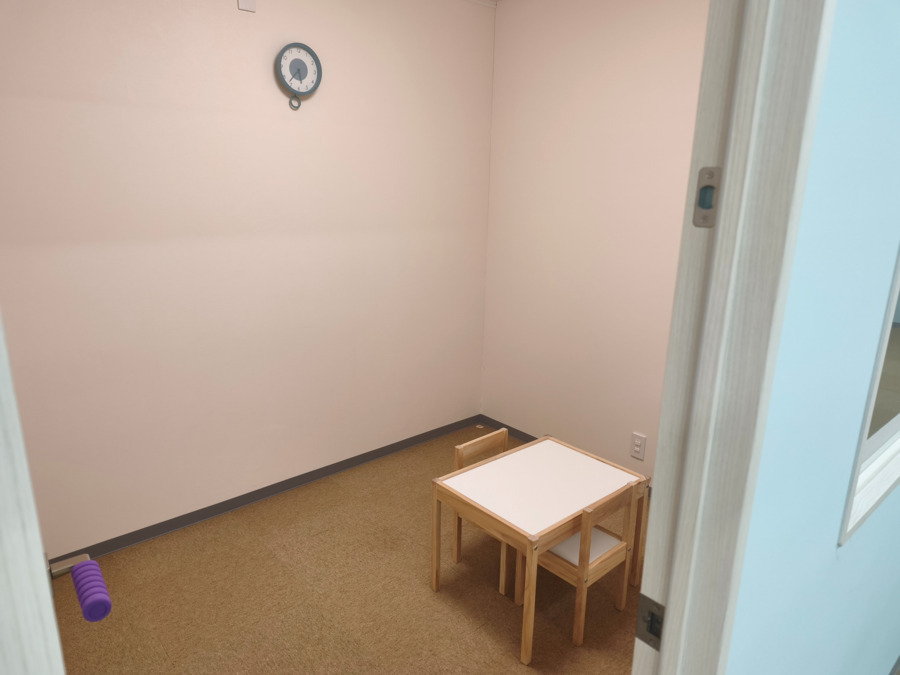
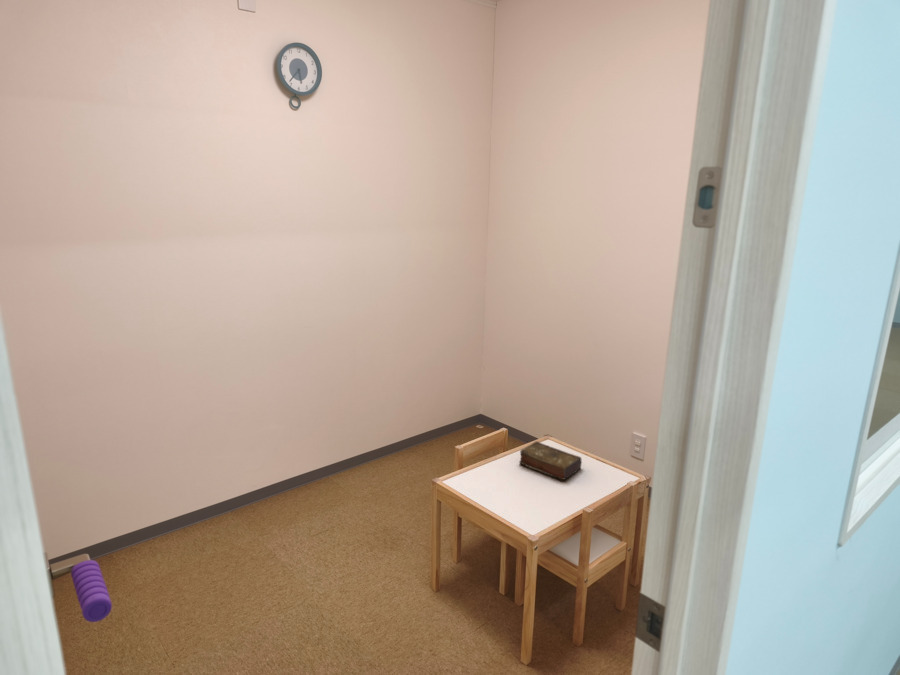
+ book (549, 459)
